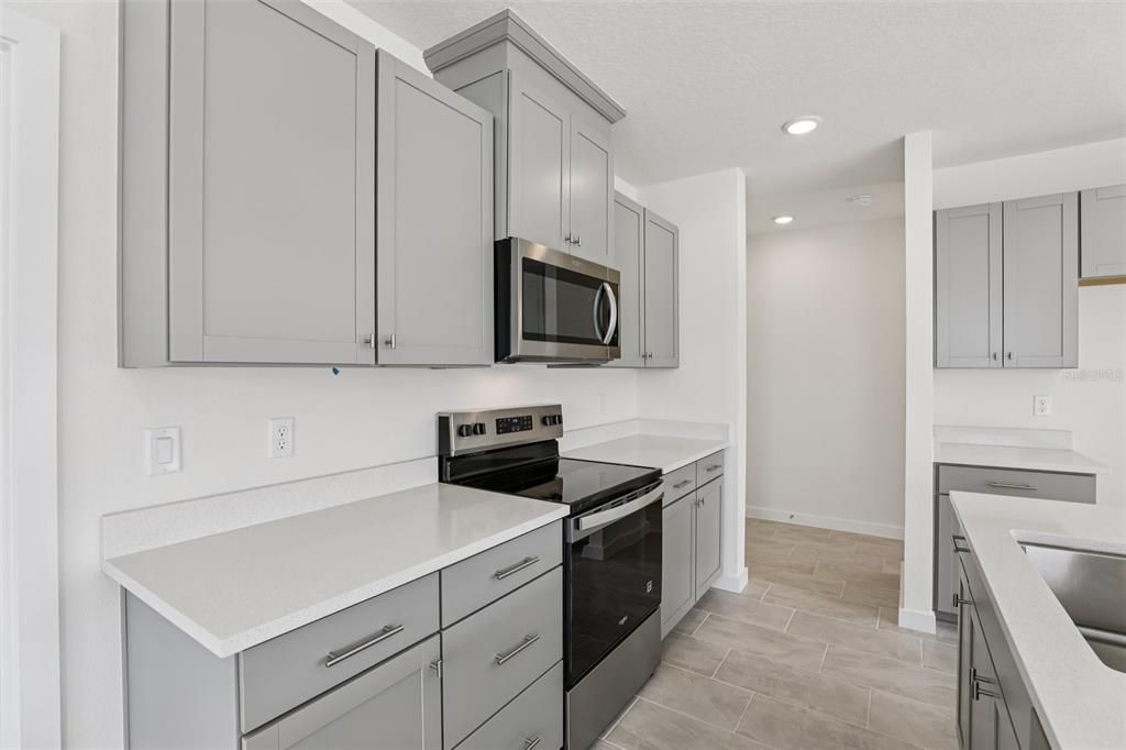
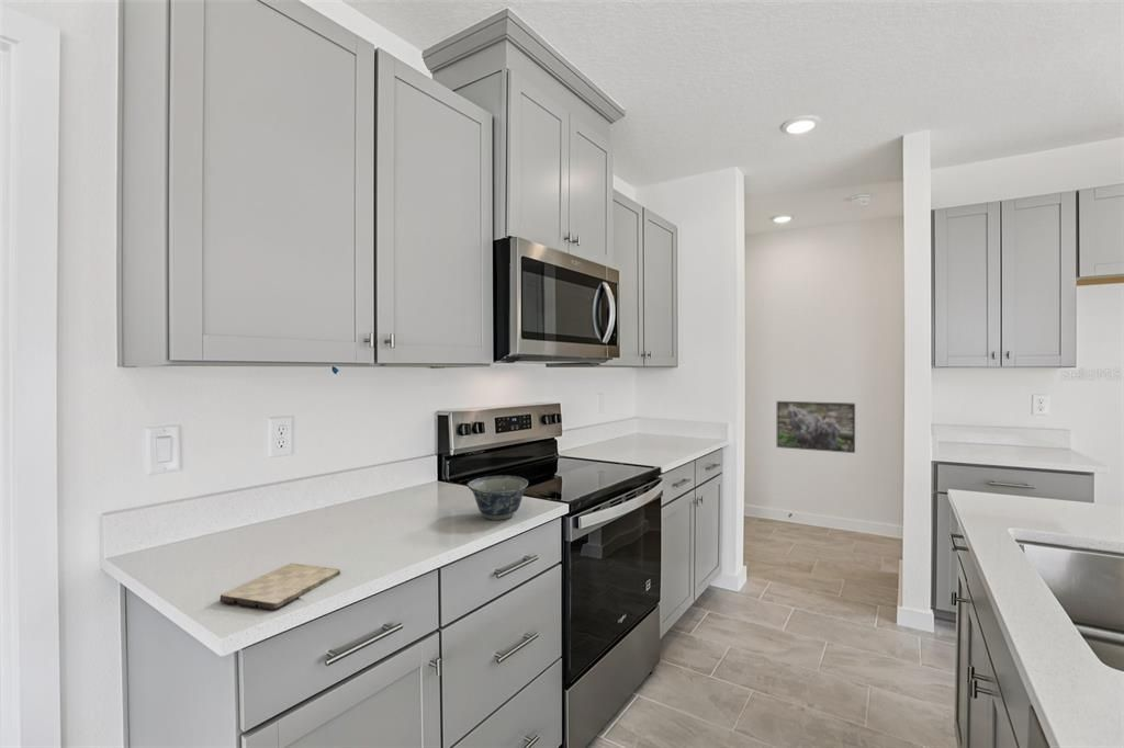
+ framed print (814, 426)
+ bowl (497, 498)
+ cutting board (283, 583)
